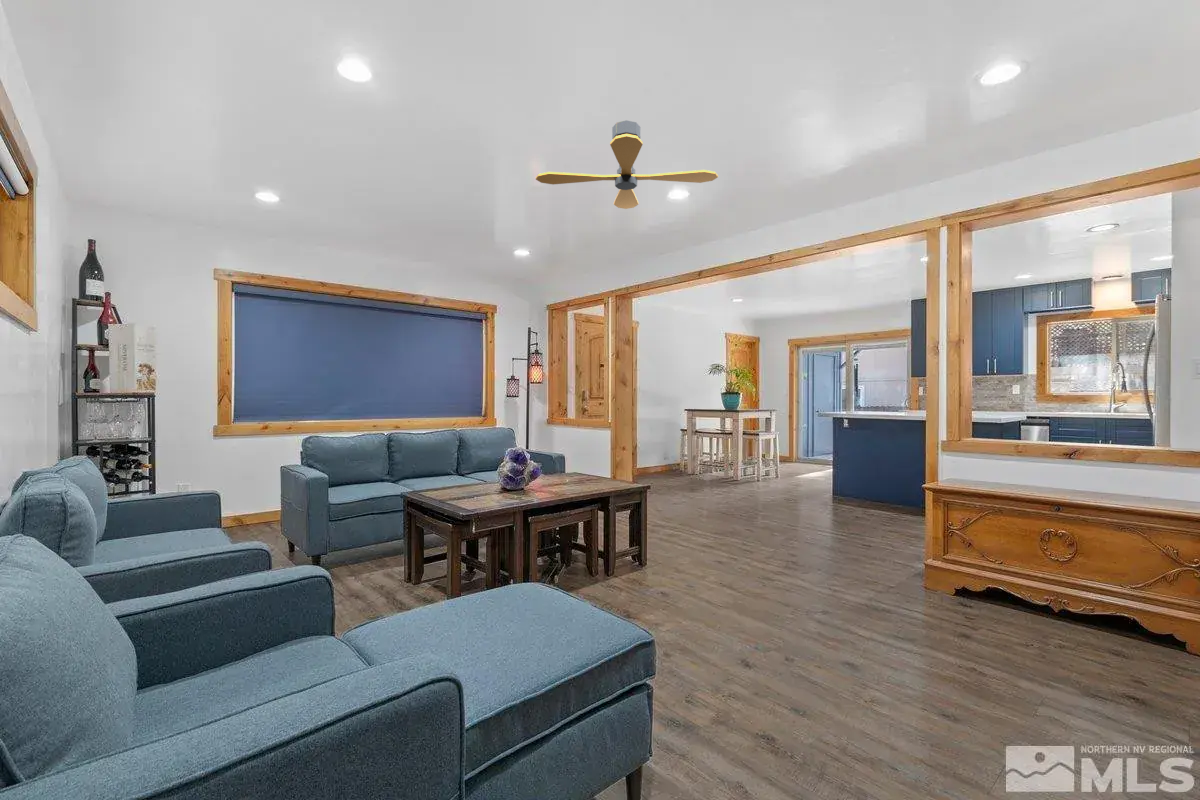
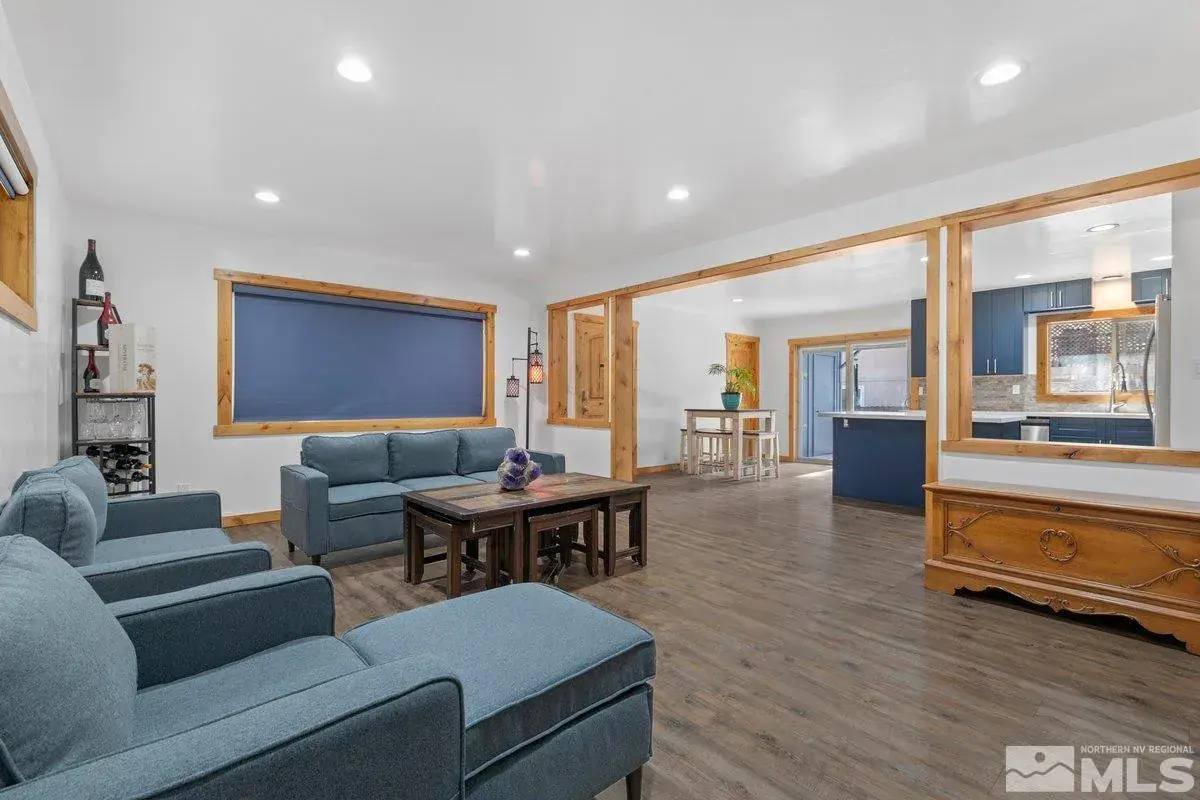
- ceiling fan (626, 156)
